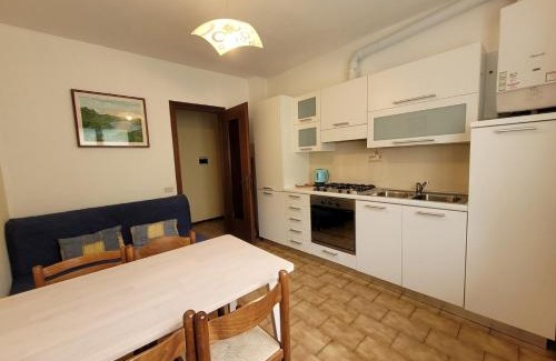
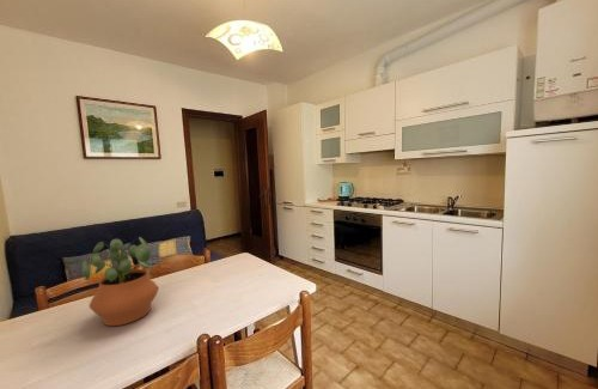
+ potted plant (122, 274)
